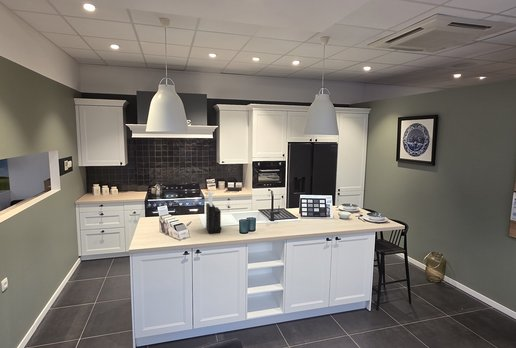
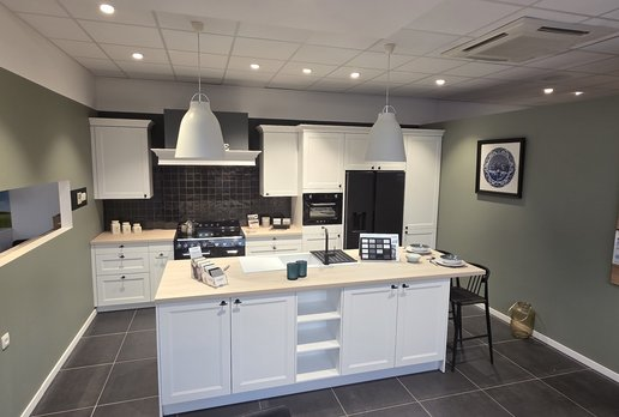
- knife block (214, 211)
